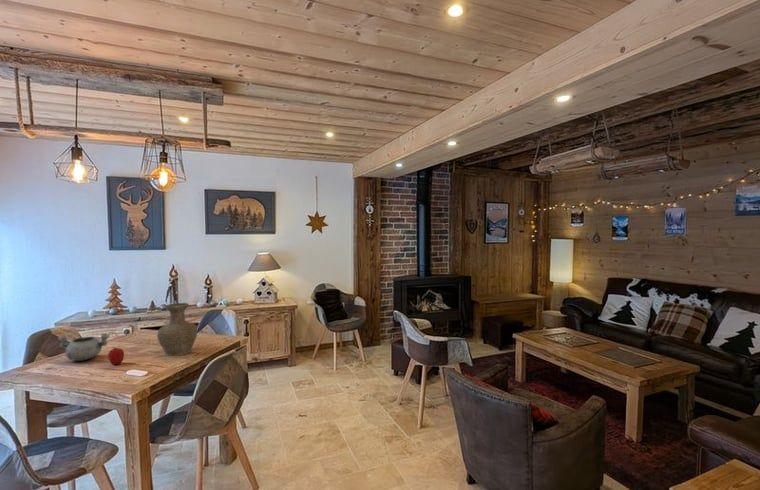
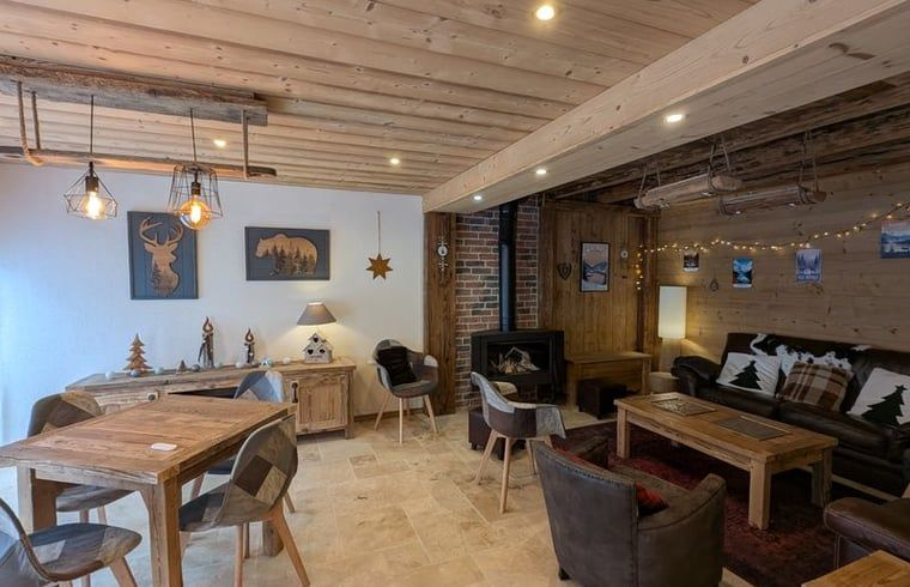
- fruit (116, 355)
- decorative bowl (84, 346)
- vase (177, 328)
